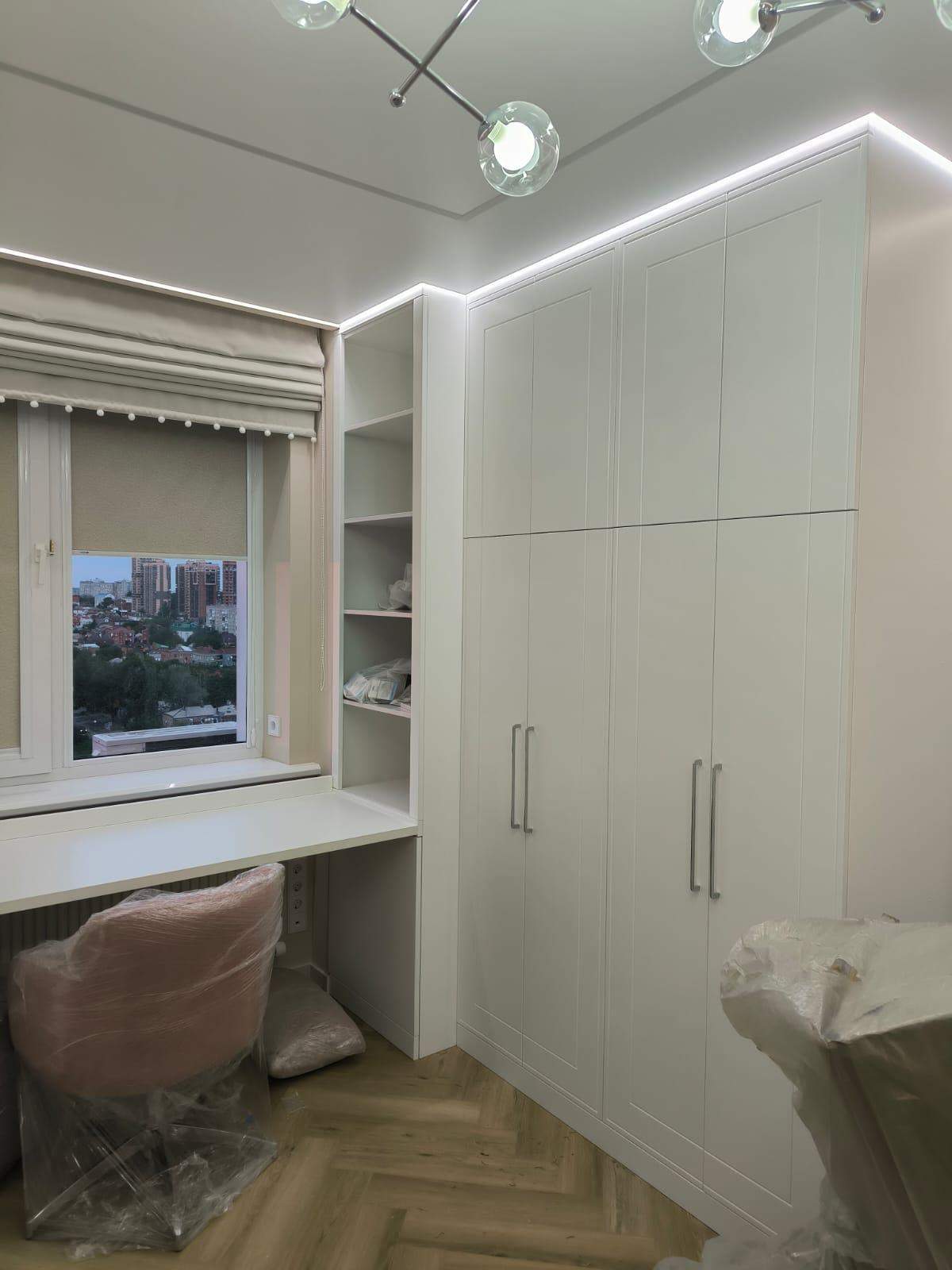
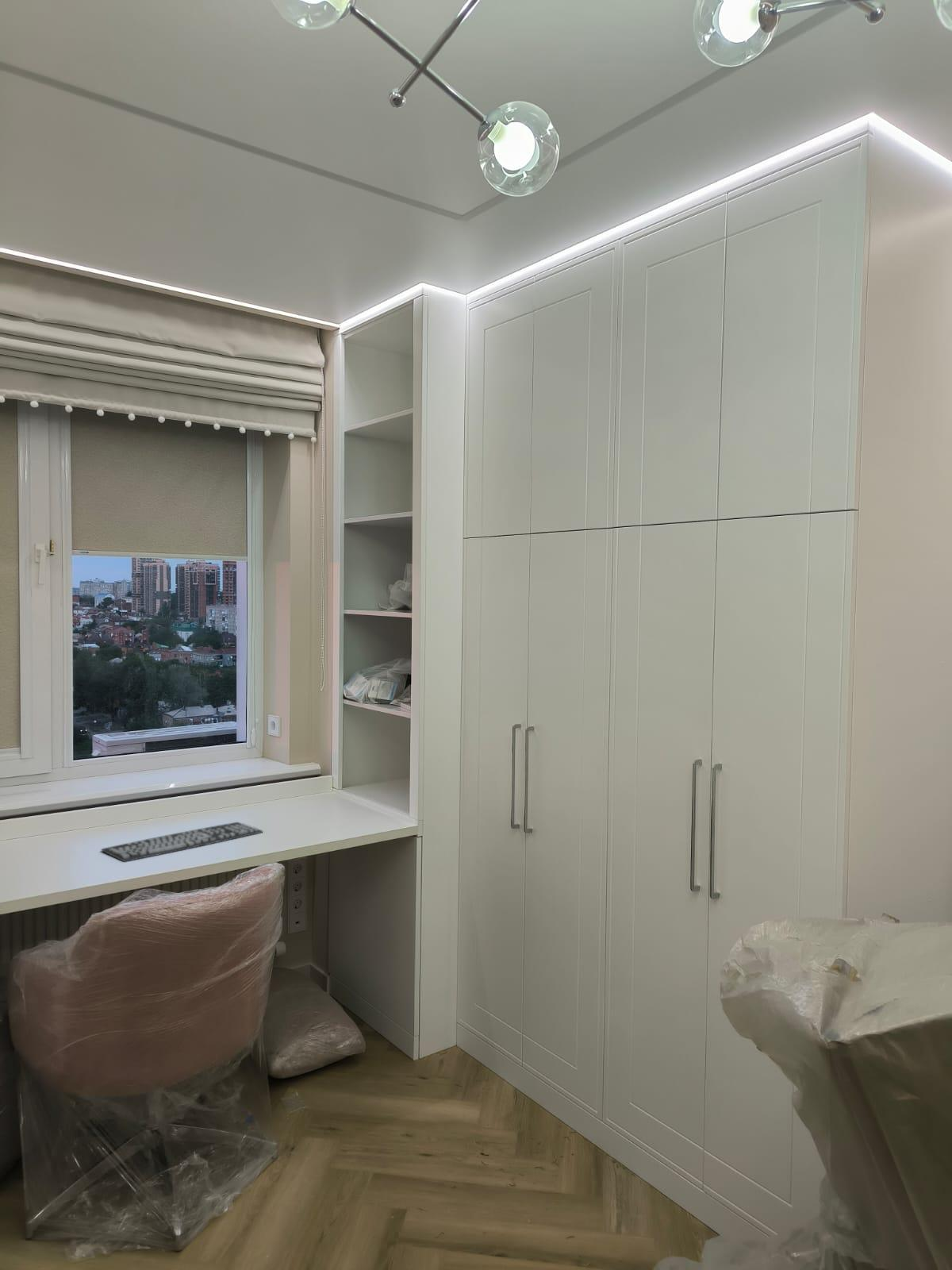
+ keyboard (185, 839)
